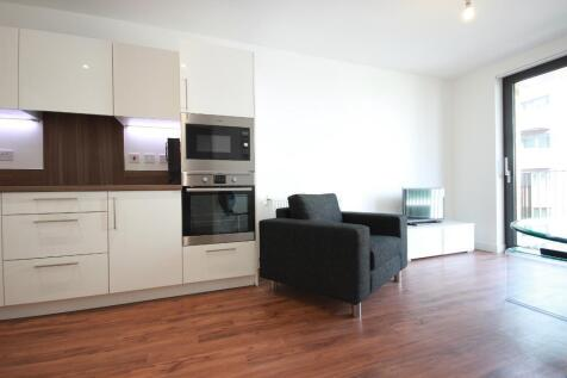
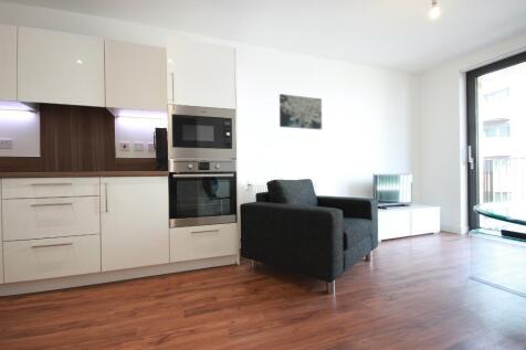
+ wall art (301, 112)
